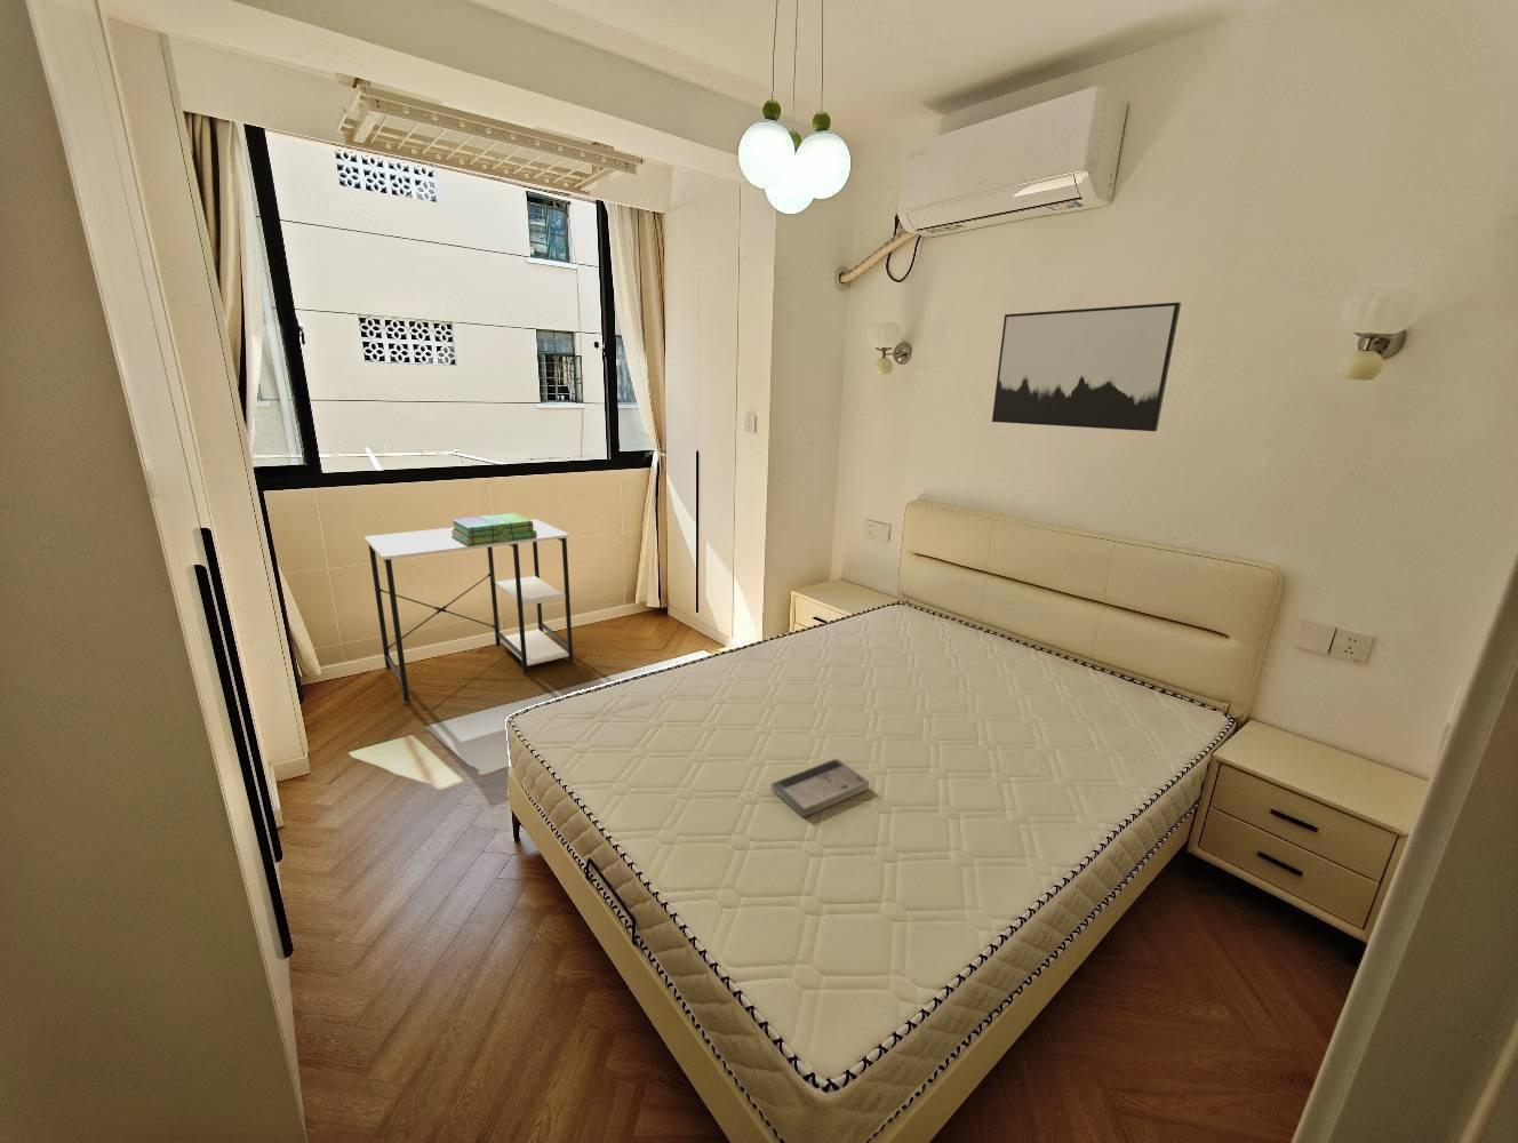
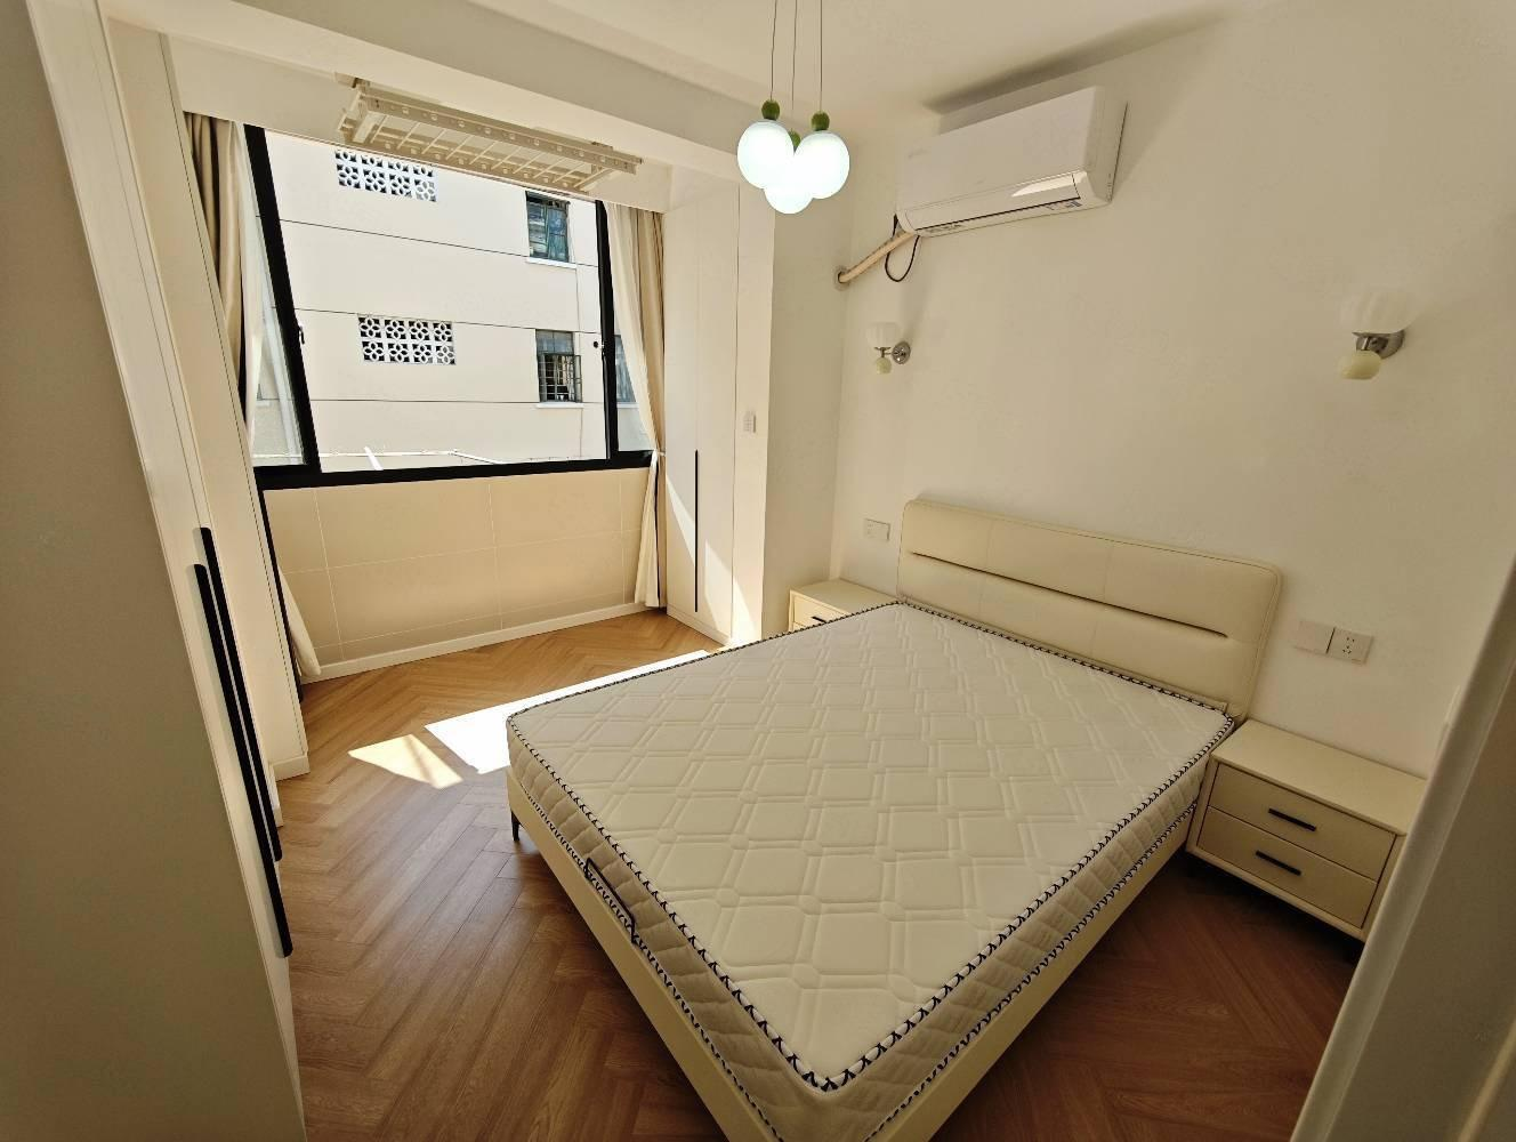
- stack of books (492, 528)
- wall art (1076, 369)
- desk (468, 590)
- book (819, 785)
